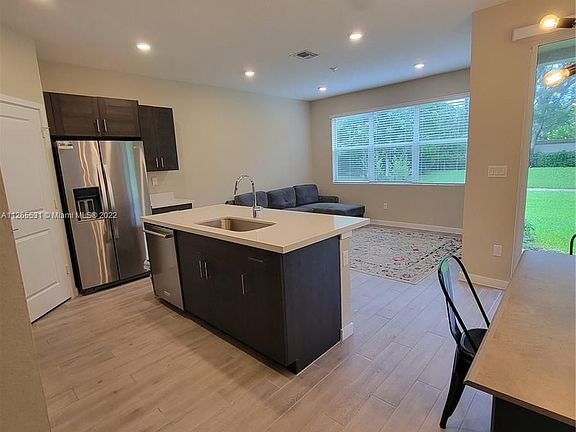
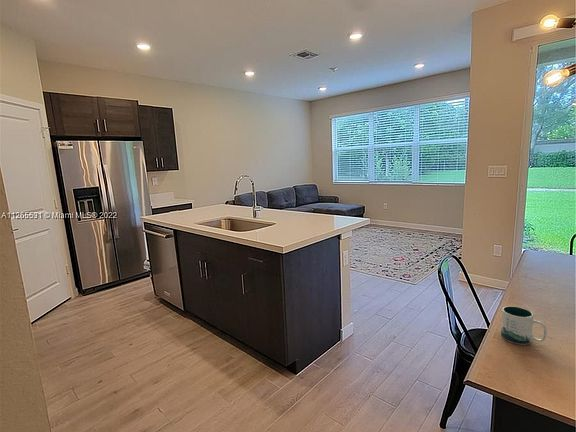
+ mug (523, 326)
